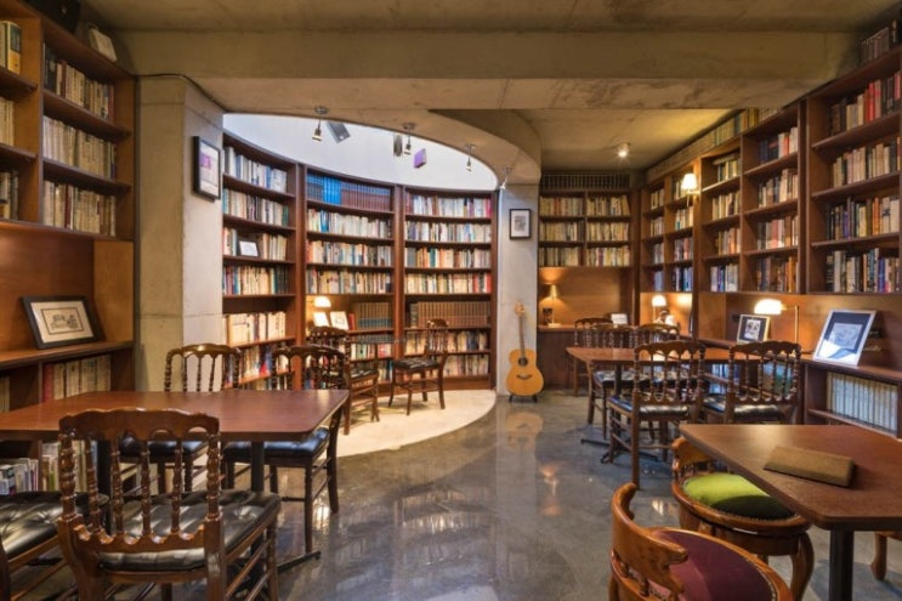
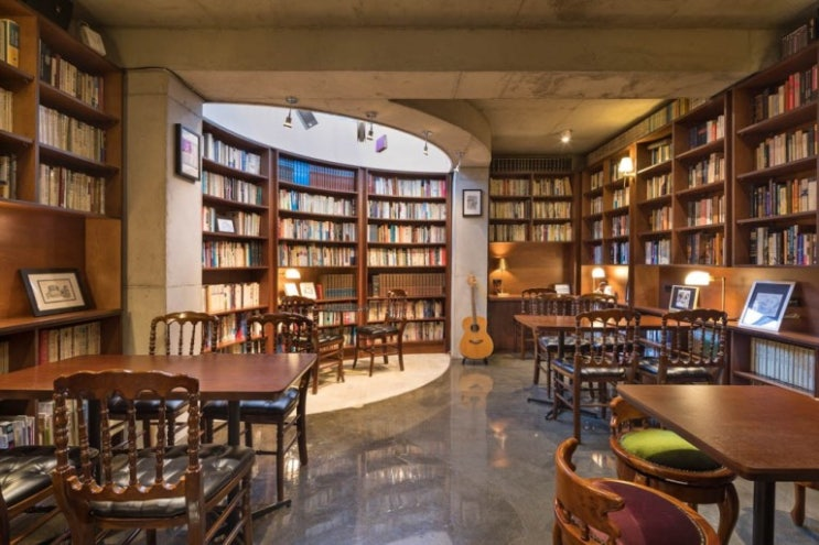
- book (810, 459)
